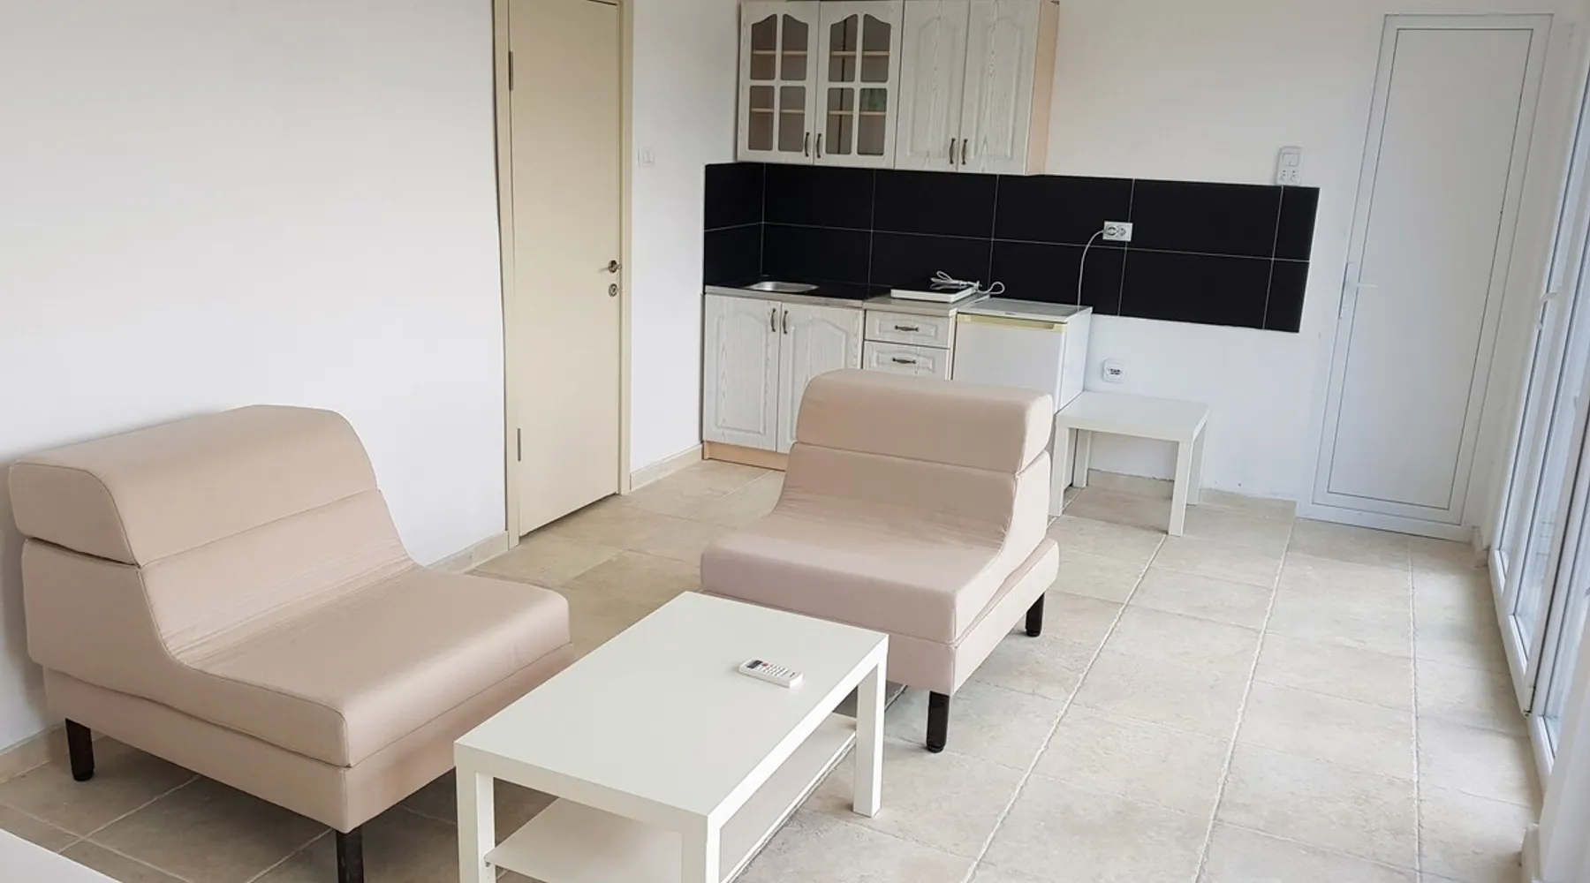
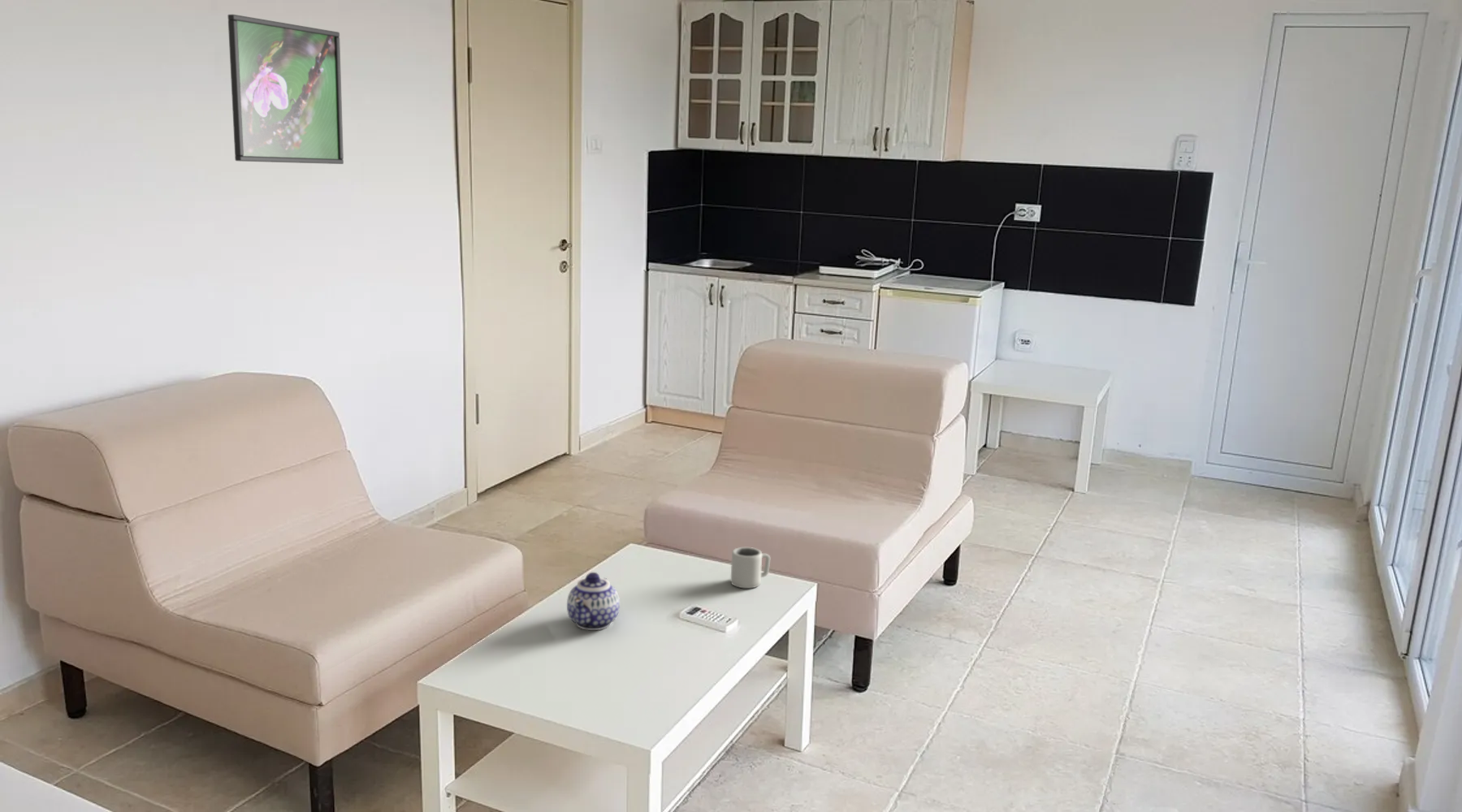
+ teapot (593, 598)
+ cup (750, 567)
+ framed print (289, 93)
